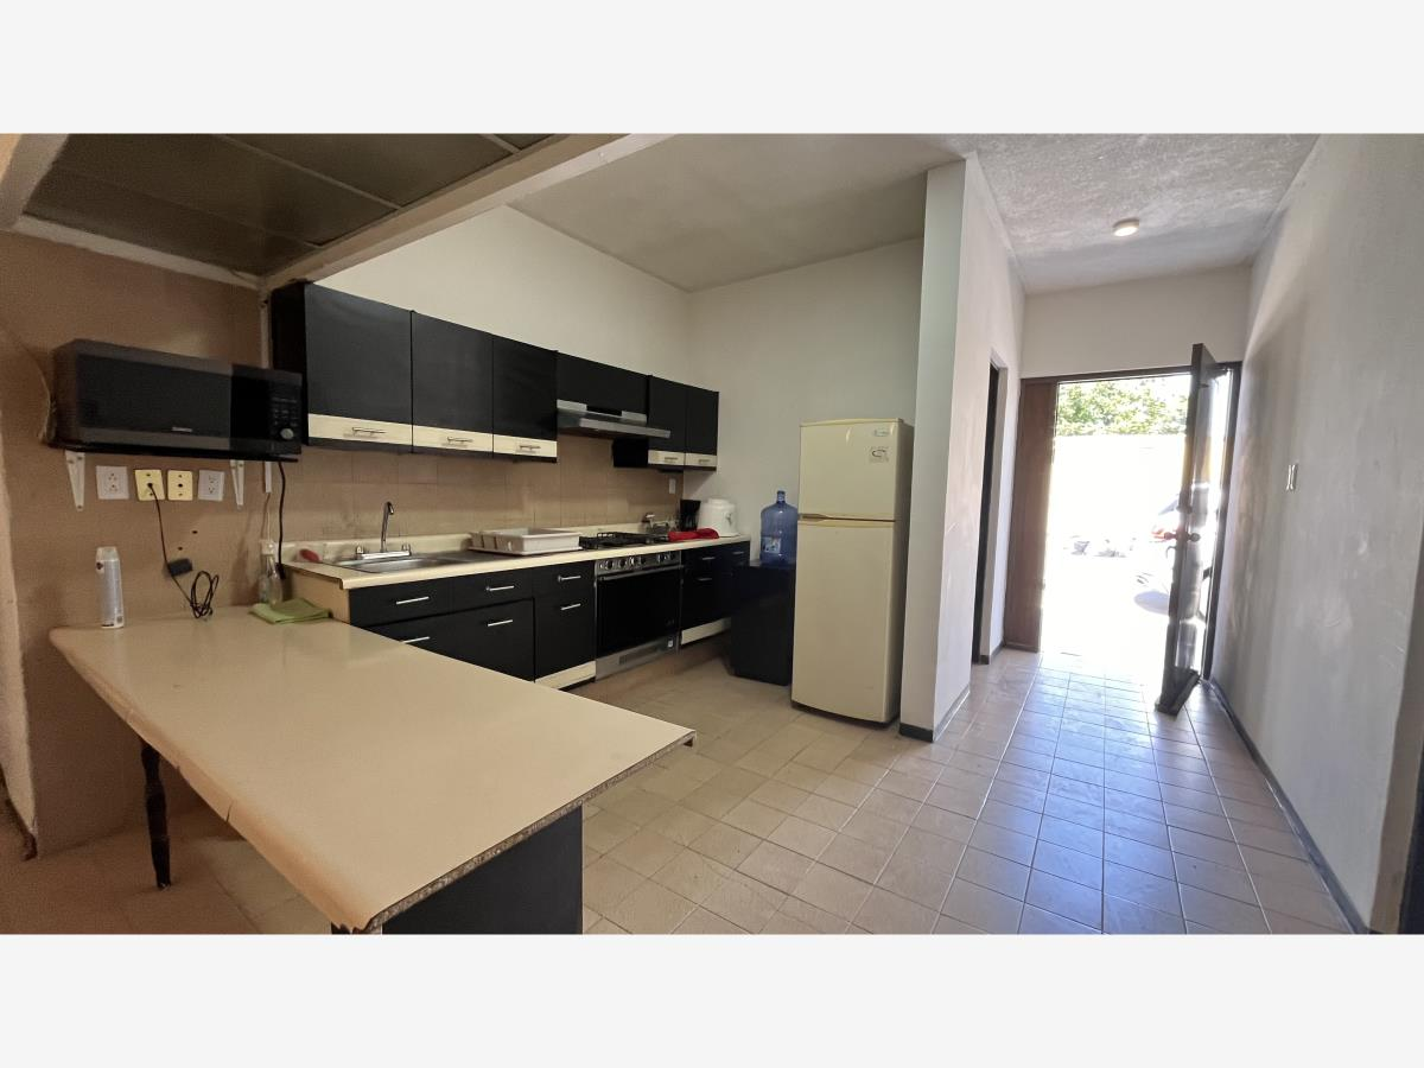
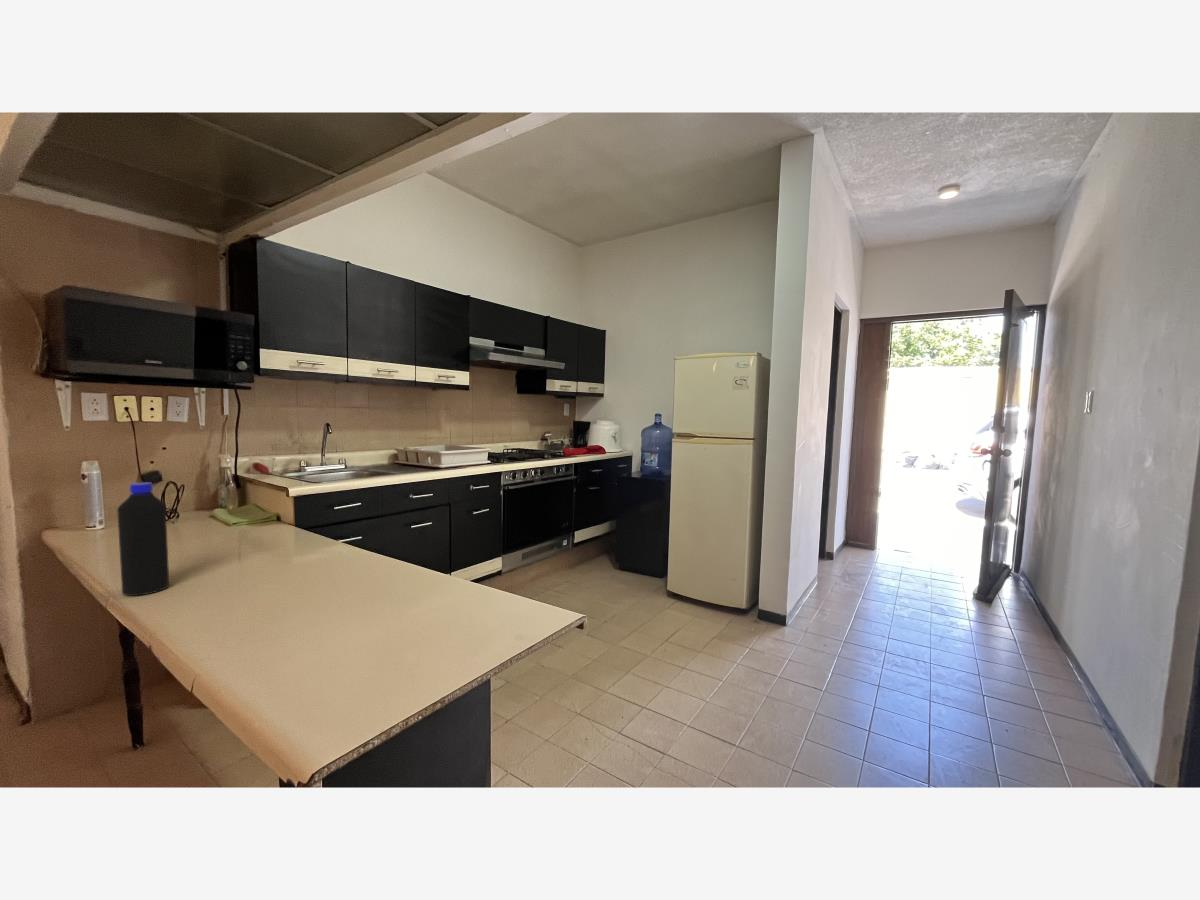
+ bottle (143, 537)
